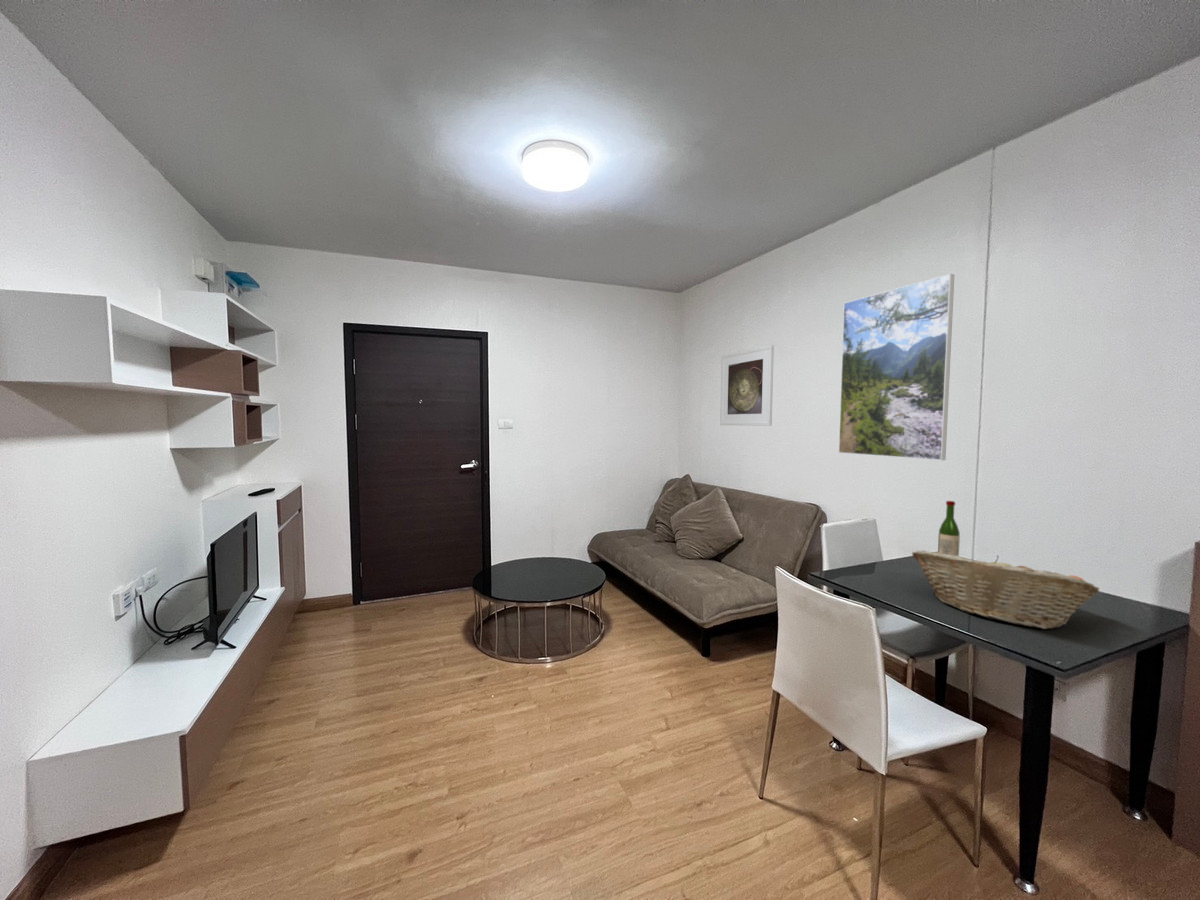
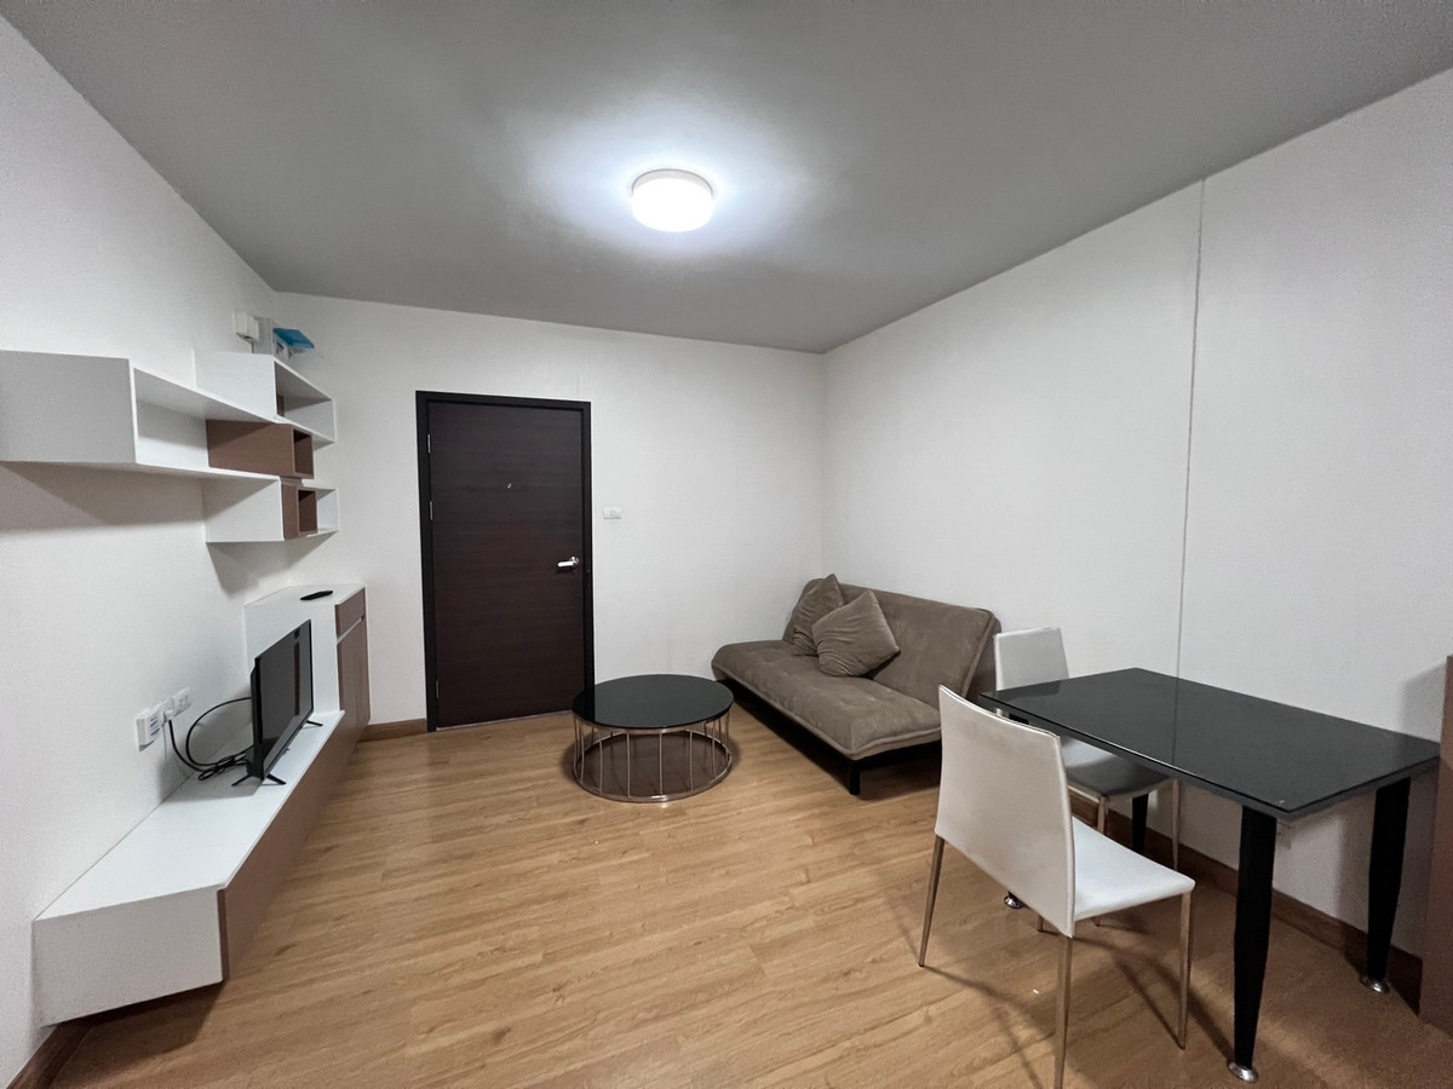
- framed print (889, 374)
- wine bottle (949, 534)
- fruit basket (995, 580)
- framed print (744, 388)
